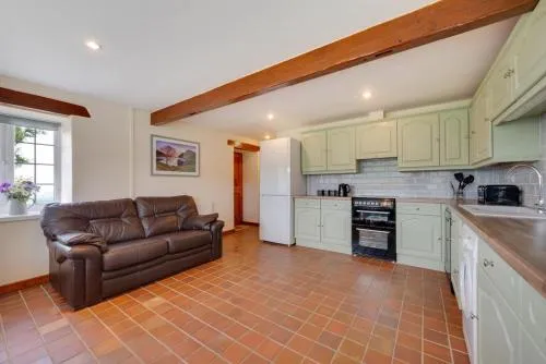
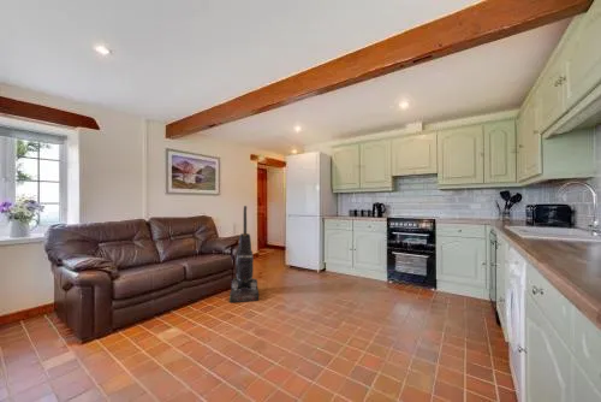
+ vacuum cleaner (244, 249)
